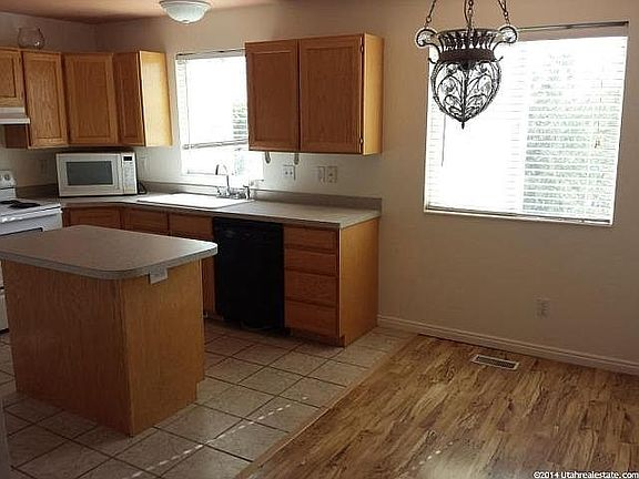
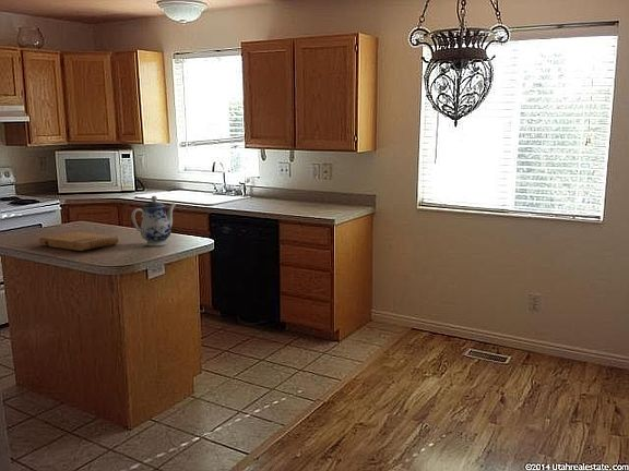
+ cutting board (79, 240)
+ teapot (155, 220)
